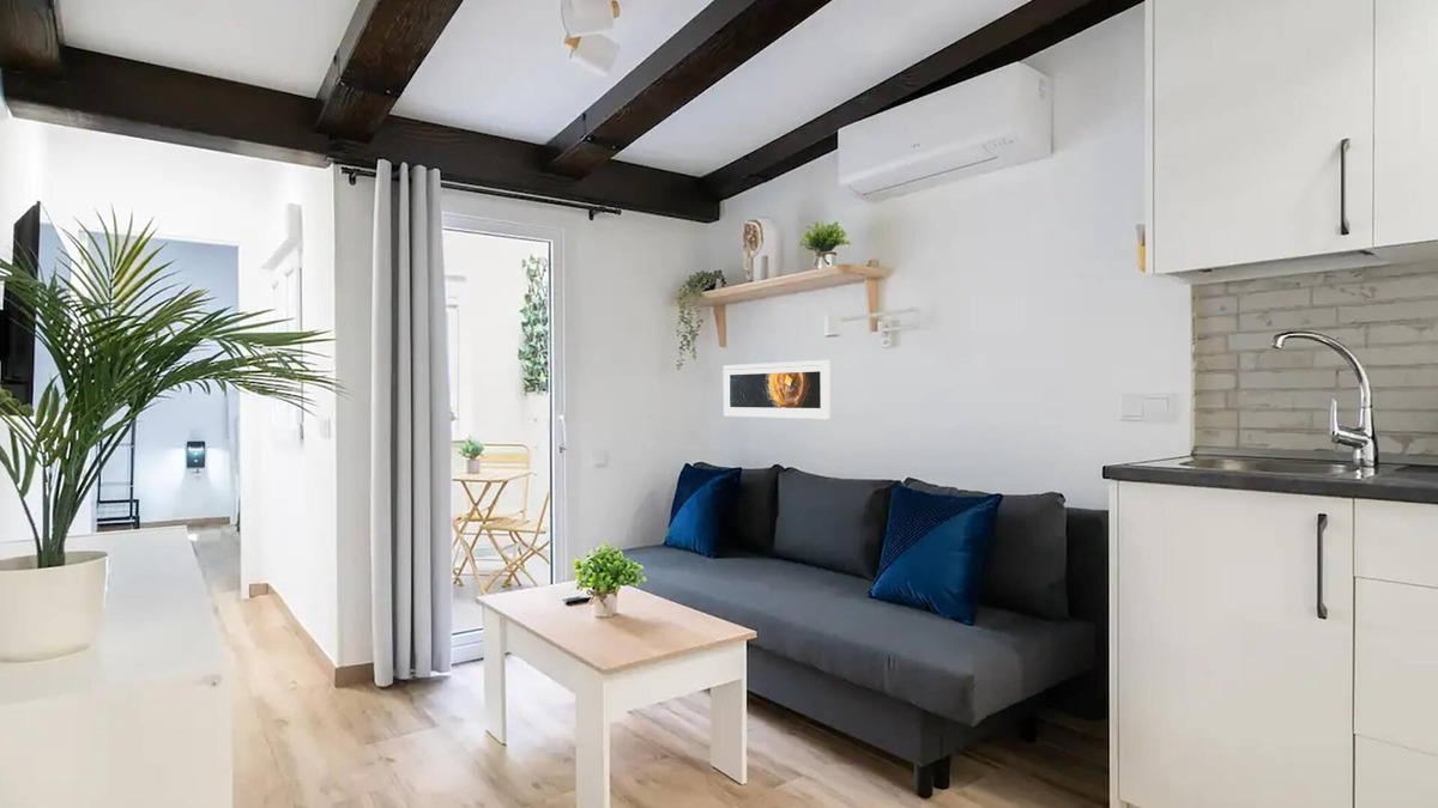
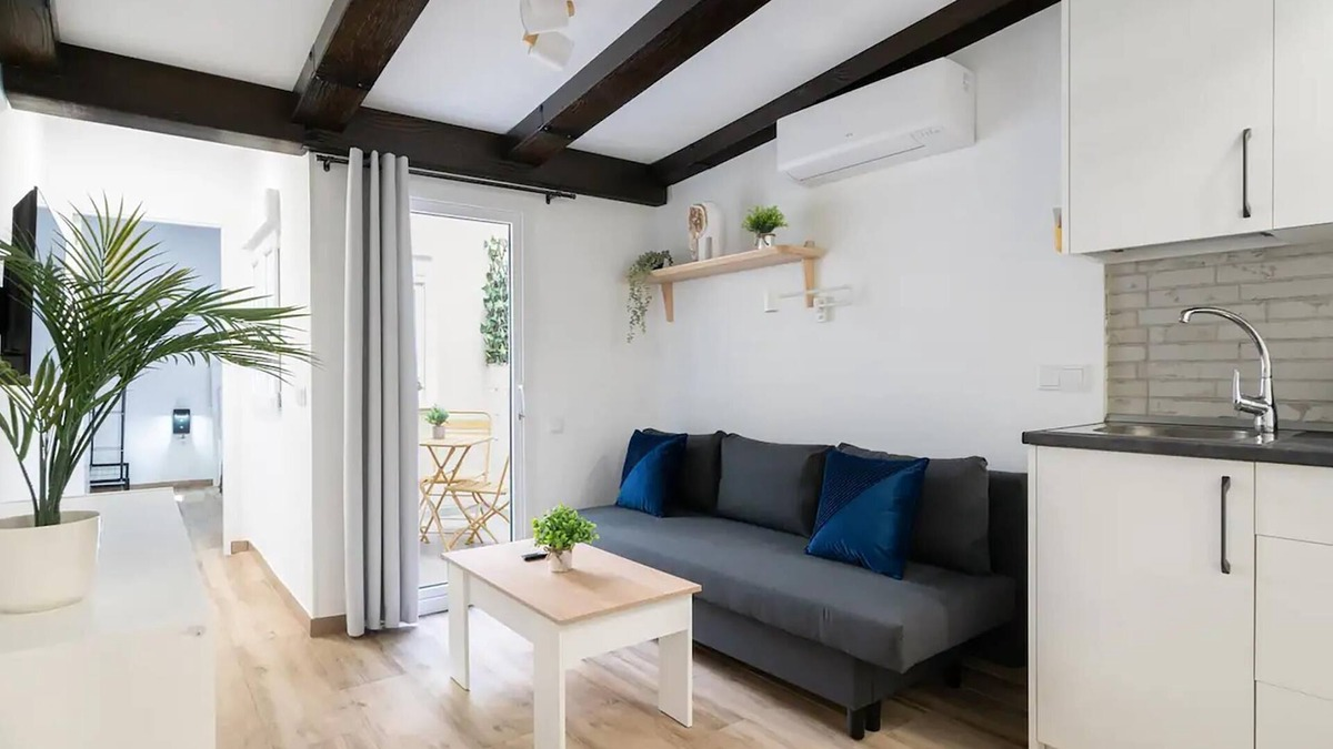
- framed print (773, 390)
